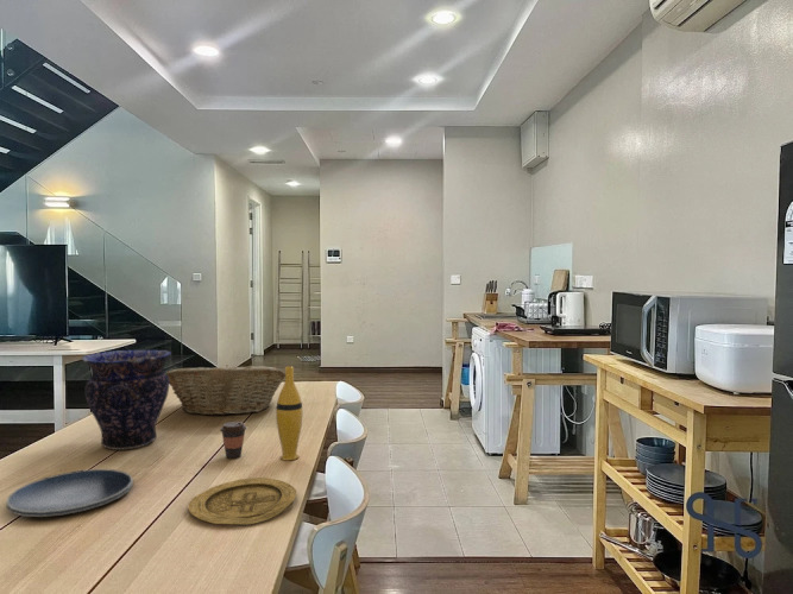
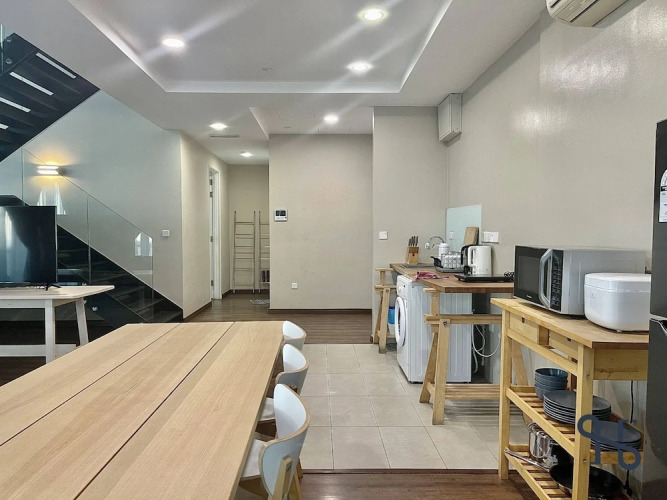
- coffee cup (233, 440)
- vase (128, 398)
- fruit basket (226, 384)
- plate (244, 499)
- plate (73, 492)
- vase (289, 412)
